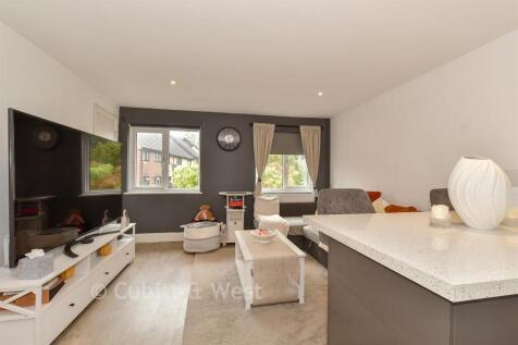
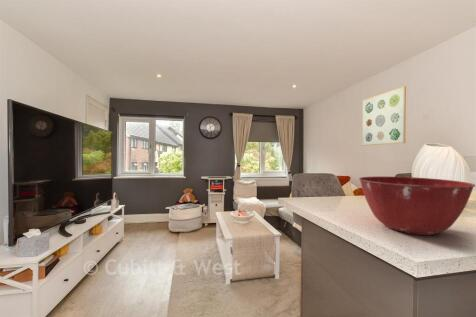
+ mixing bowl (409, 204)
+ wall art (381, 119)
